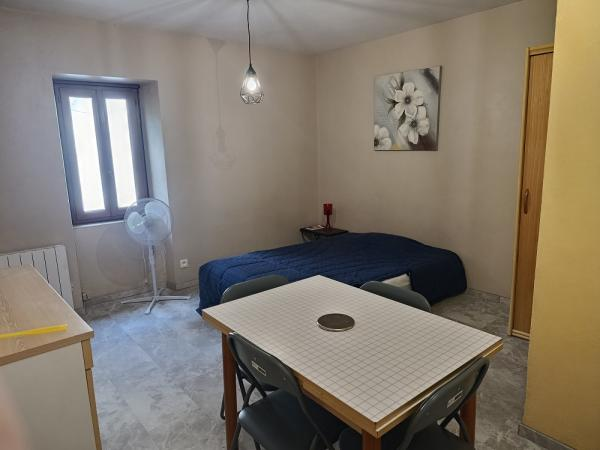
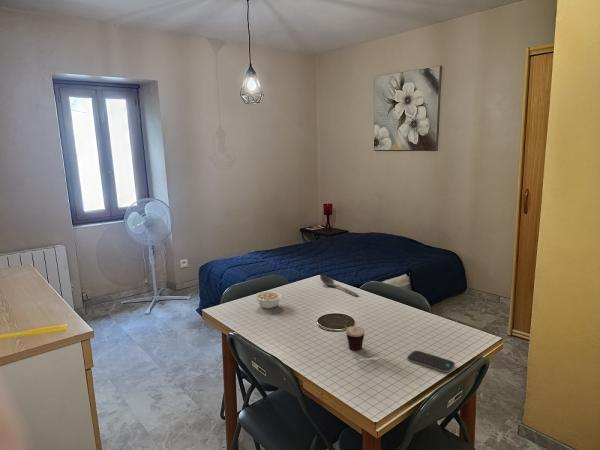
+ smartphone (430, 360)
+ legume (269, 299)
+ cup (349, 335)
+ stirrer (337, 285)
